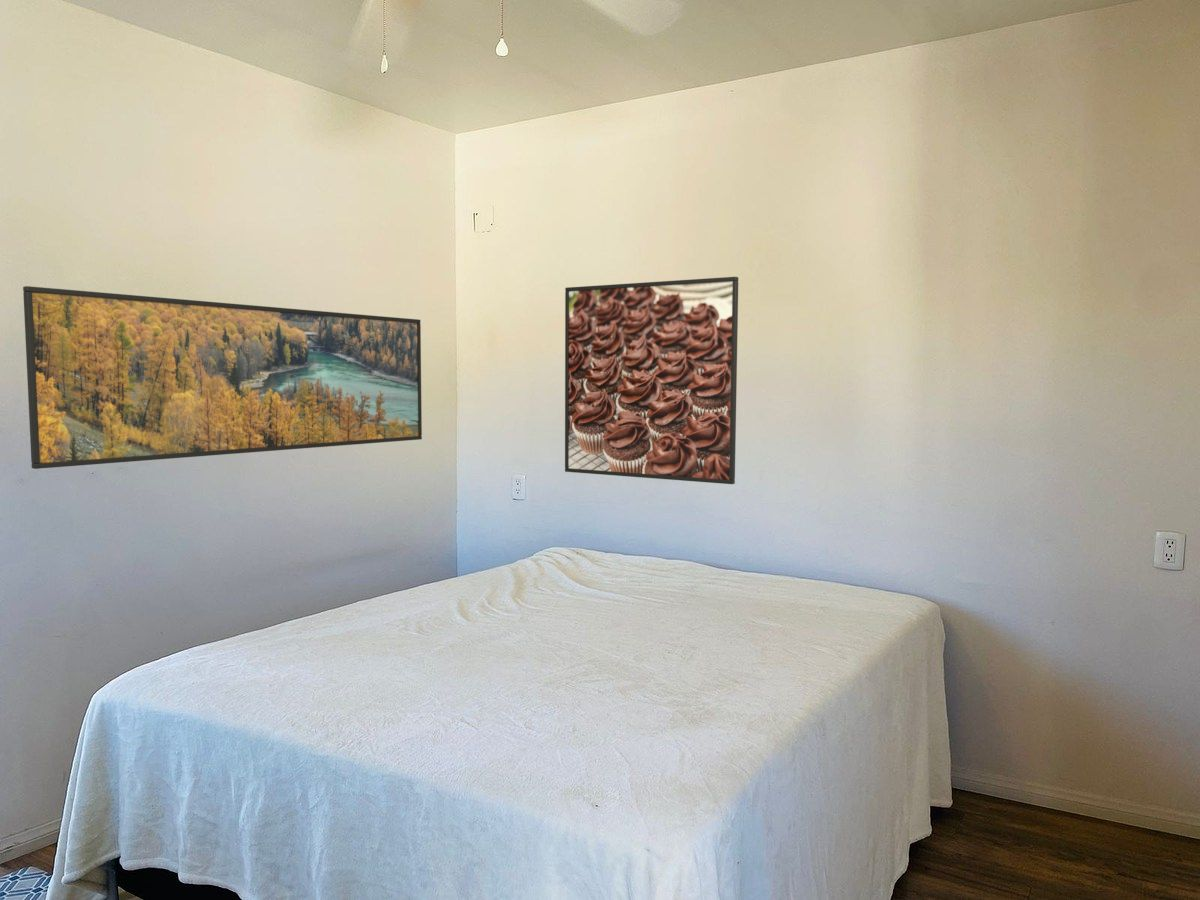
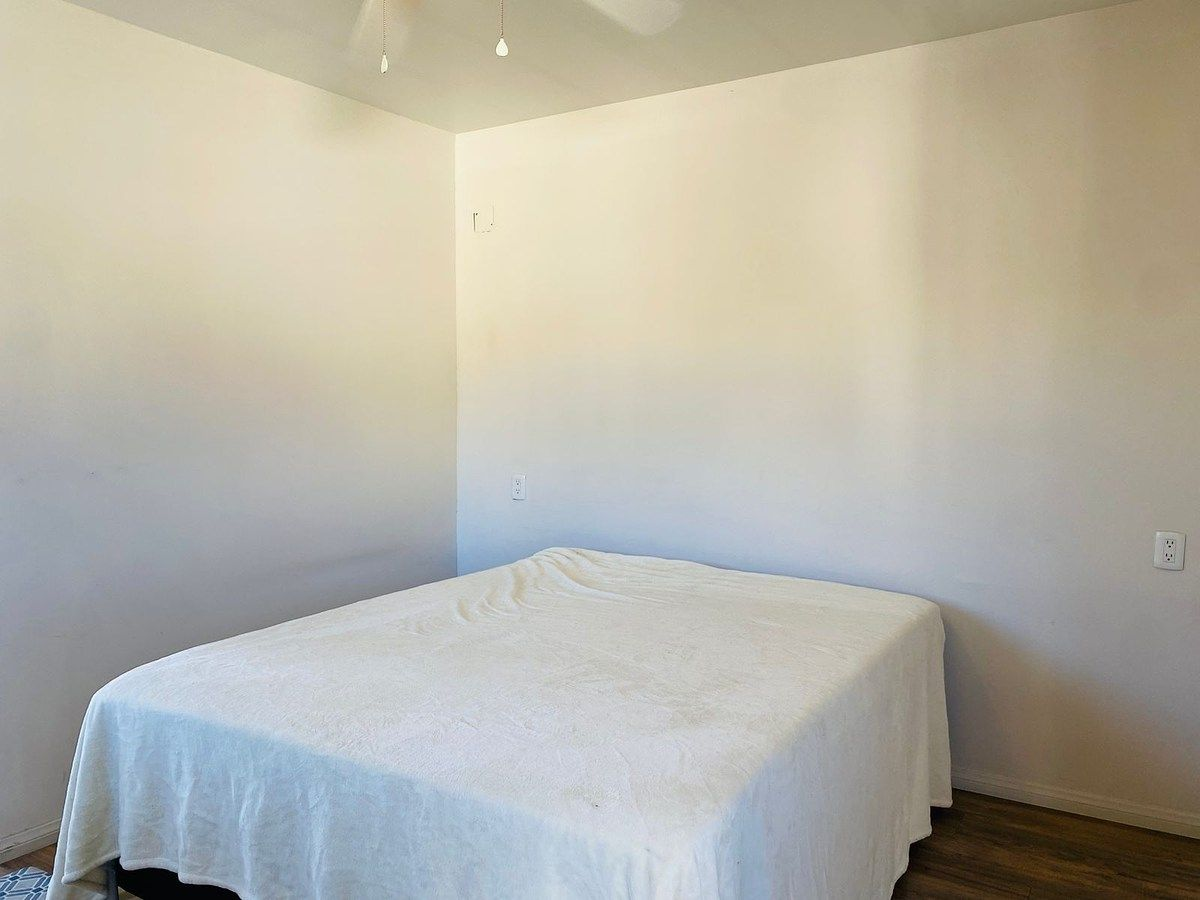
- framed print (645, 380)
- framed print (264, 379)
